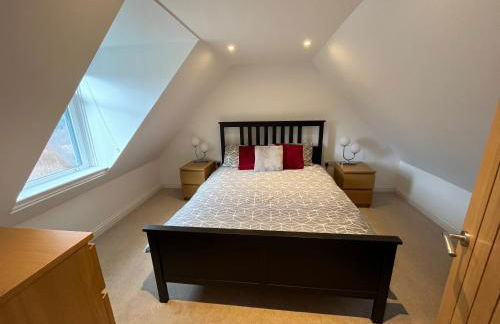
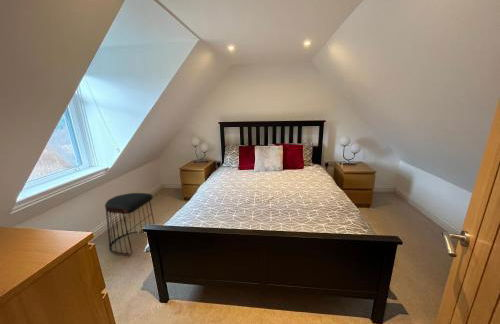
+ stool (125, 220)
